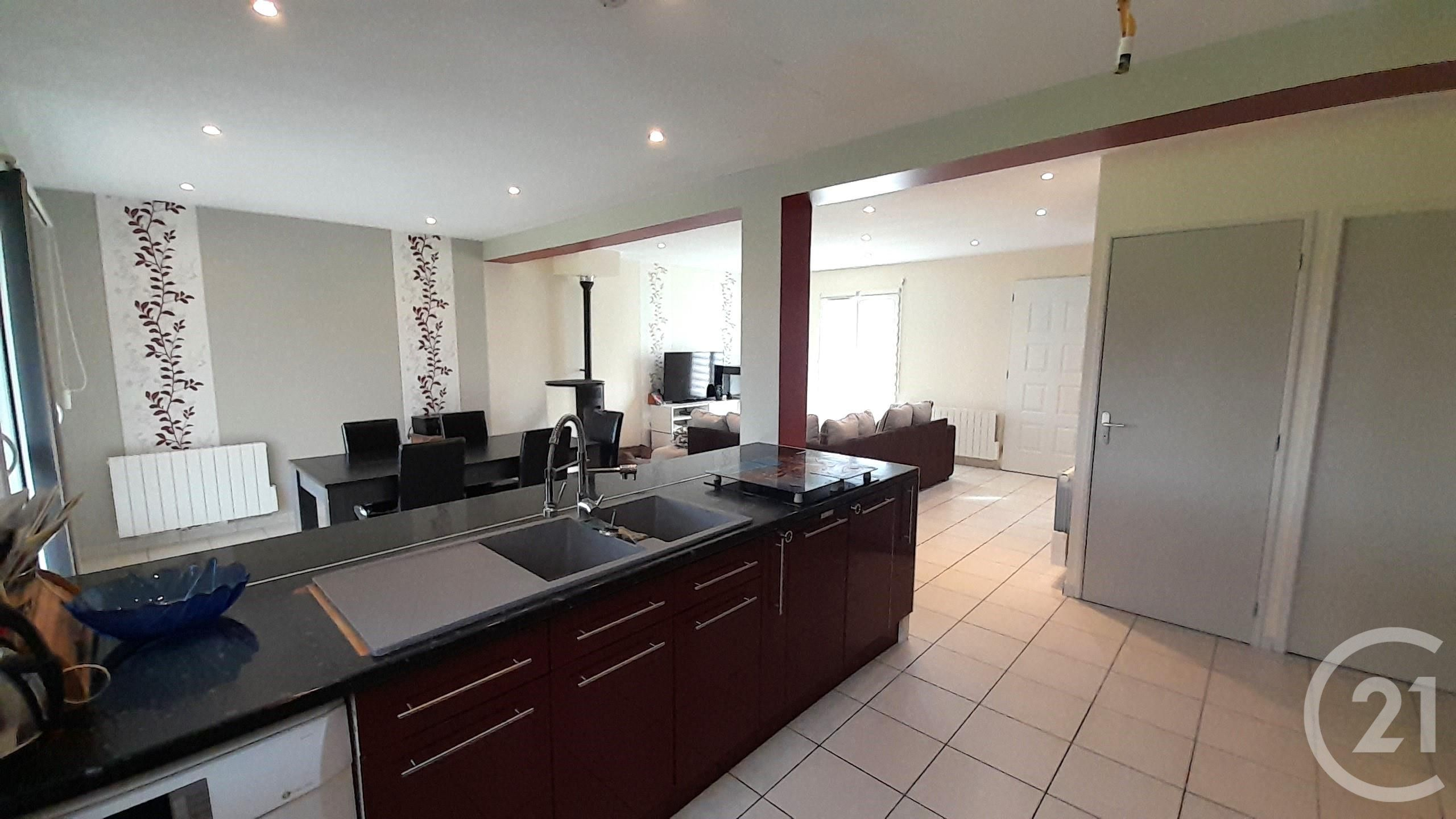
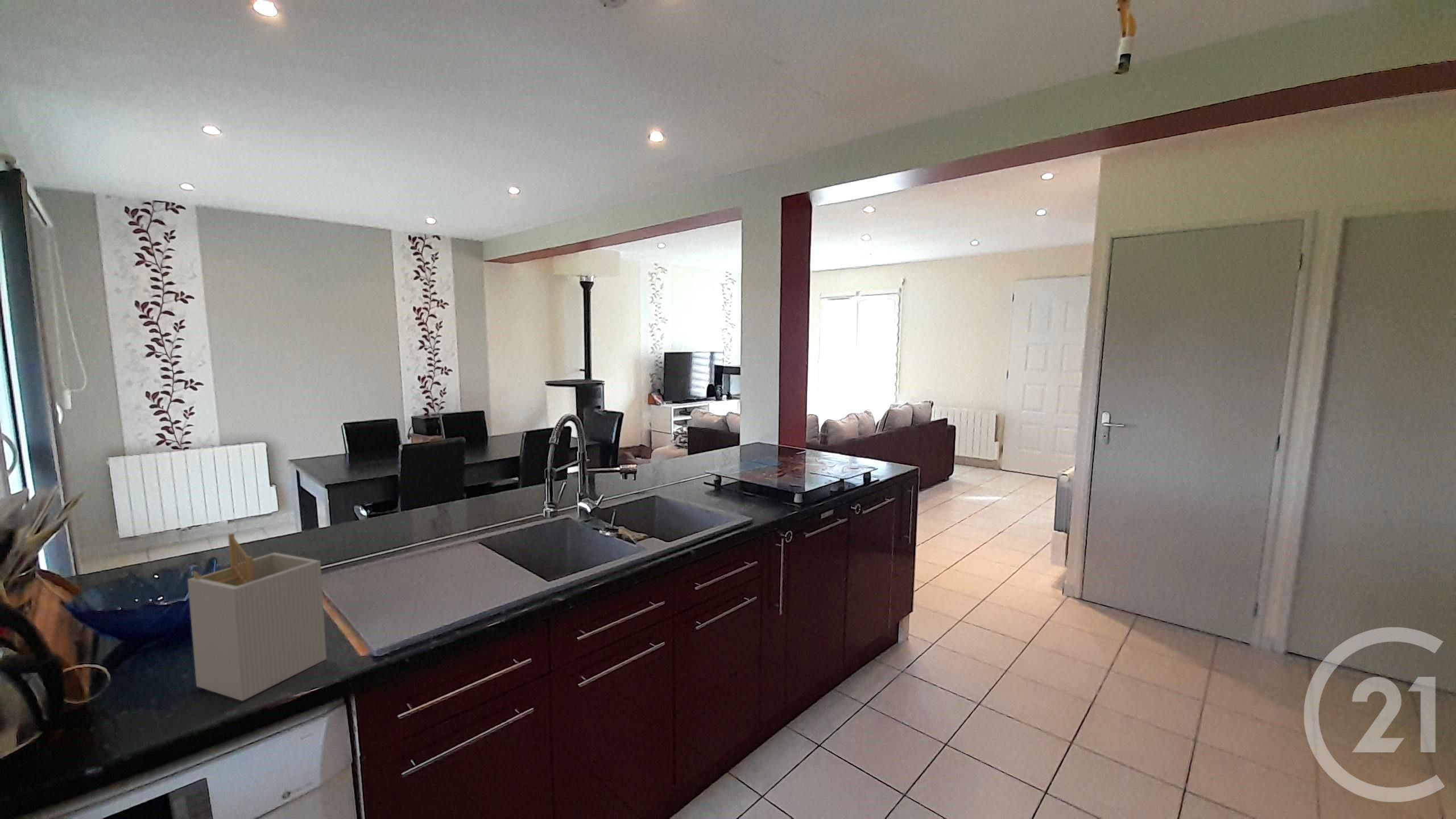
+ utensil holder (258, 604)
